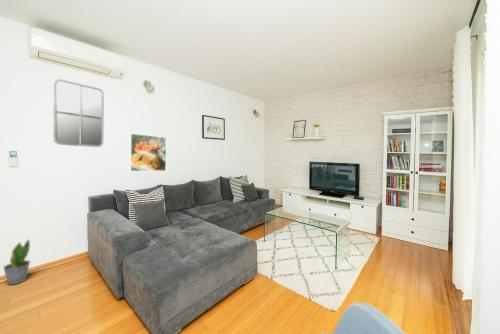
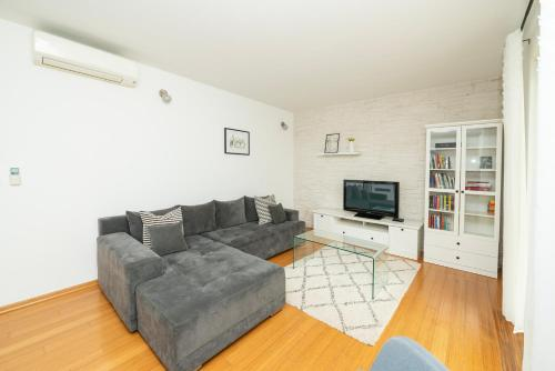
- potted plant (17, 260)
- home mirror (80, 114)
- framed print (148, 153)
